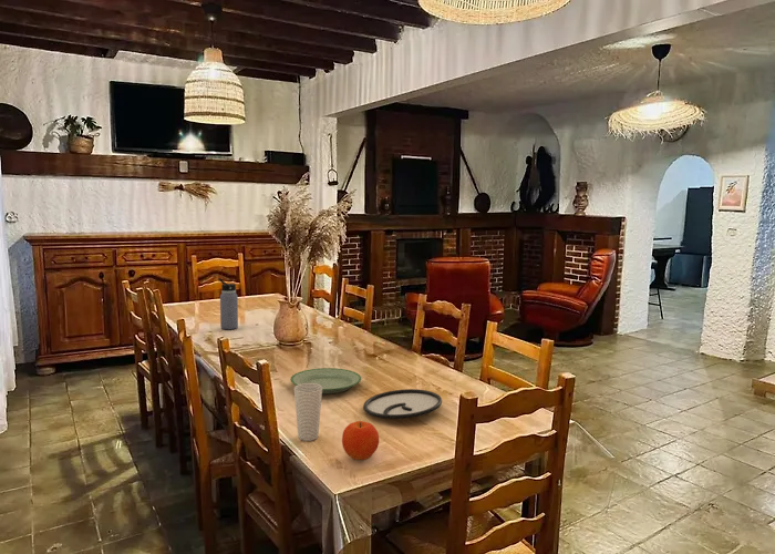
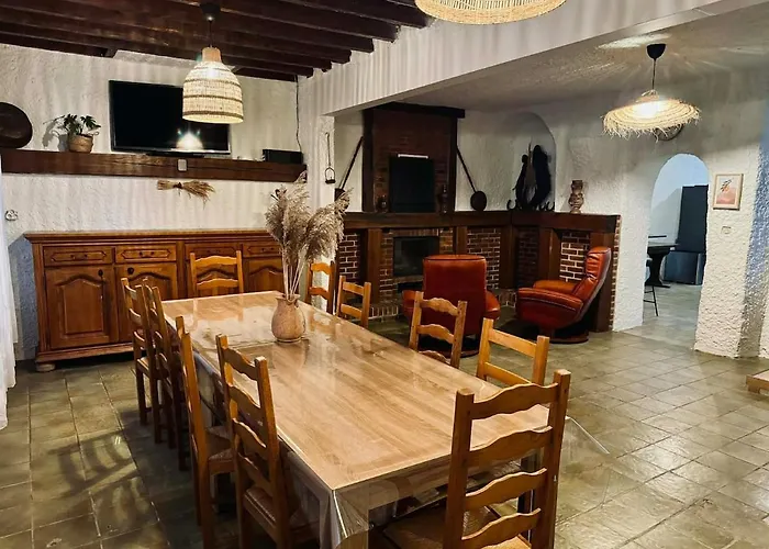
- fruit (360, 440)
- cup (308, 412)
- plate (402, 402)
- plate (326, 381)
- water bottle (228, 302)
